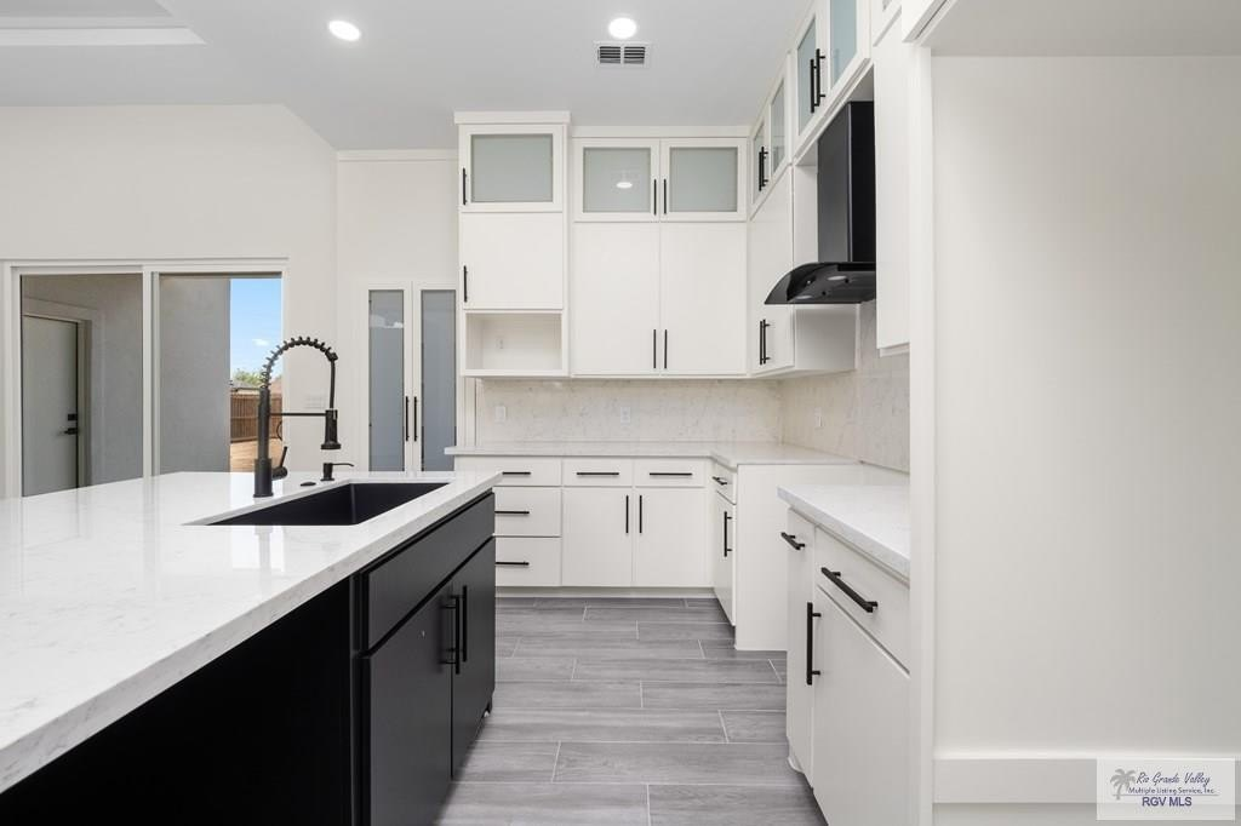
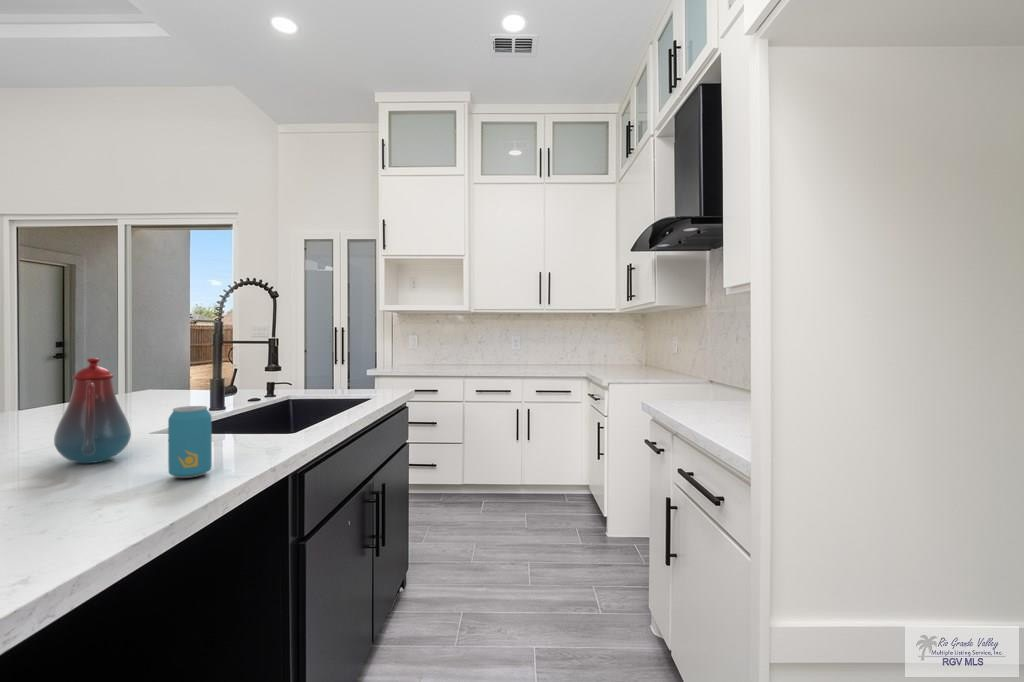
+ beverage can (190, 441)
+ teakettle (93, 409)
